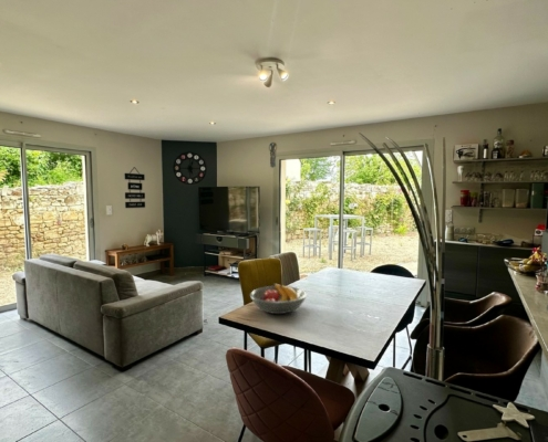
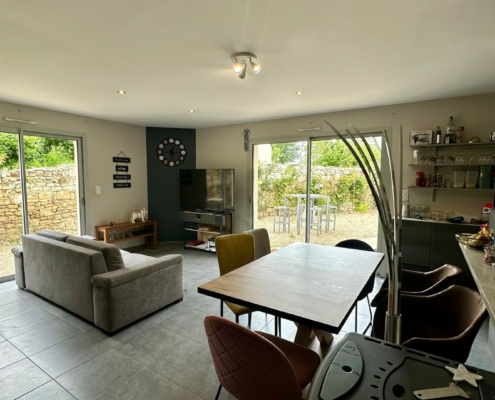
- fruit bowl (278, 298)
